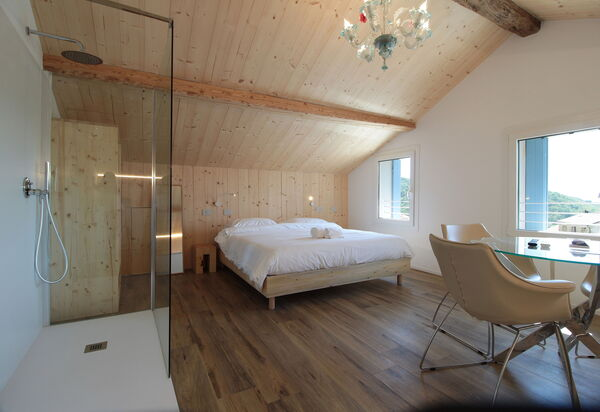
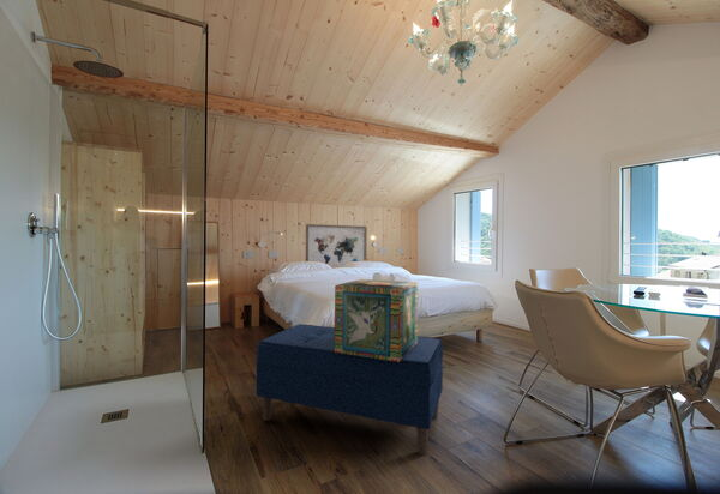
+ bench (350, 379)
+ decorative box (378, 315)
+ wall art (337, 251)
